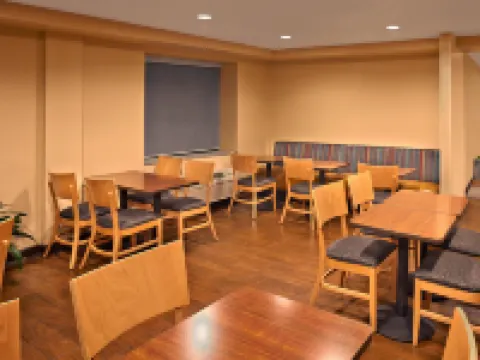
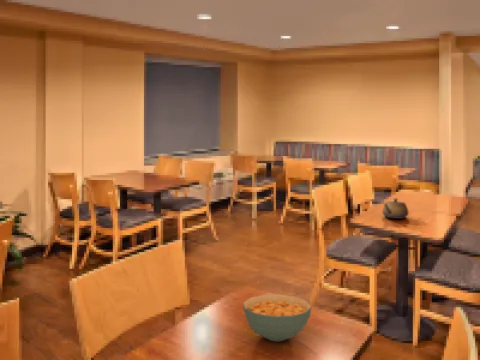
+ cereal bowl (276, 320)
+ teapot (394, 208)
